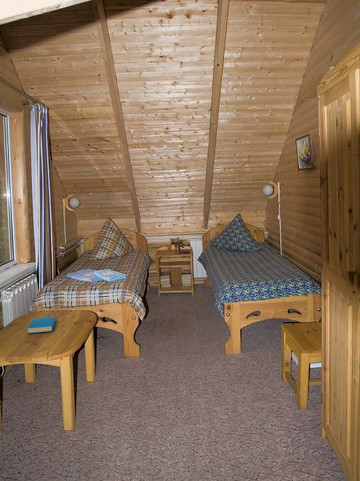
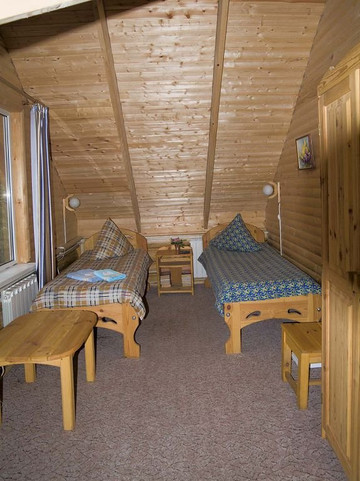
- book (42, 324)
